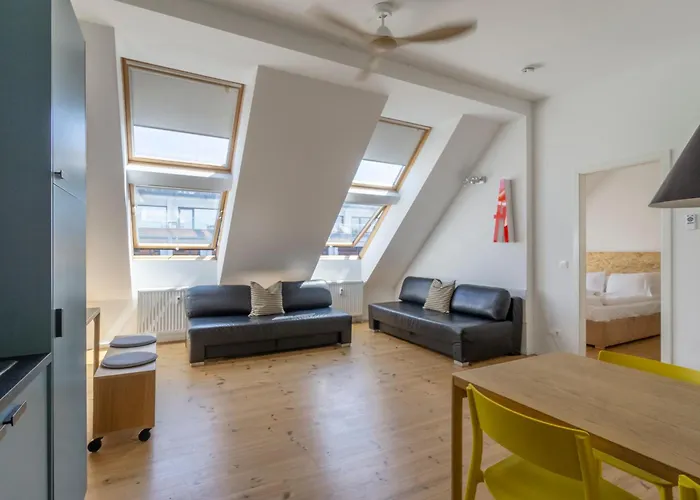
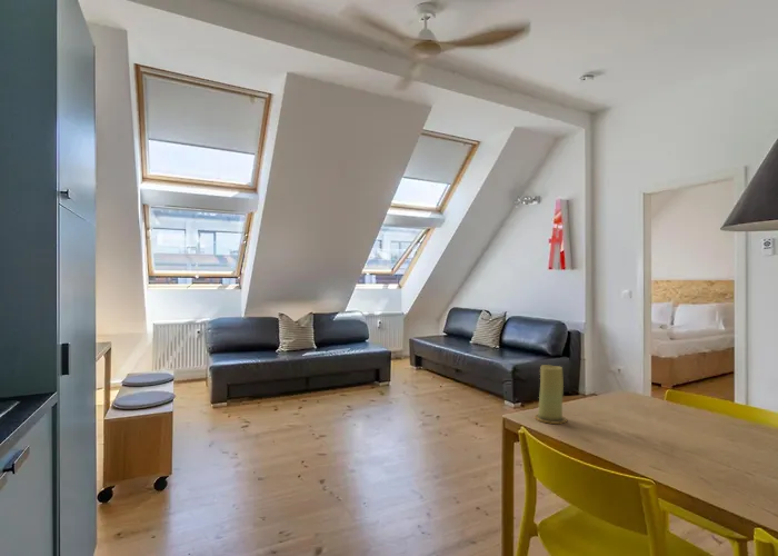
+ candle (550, 391)
